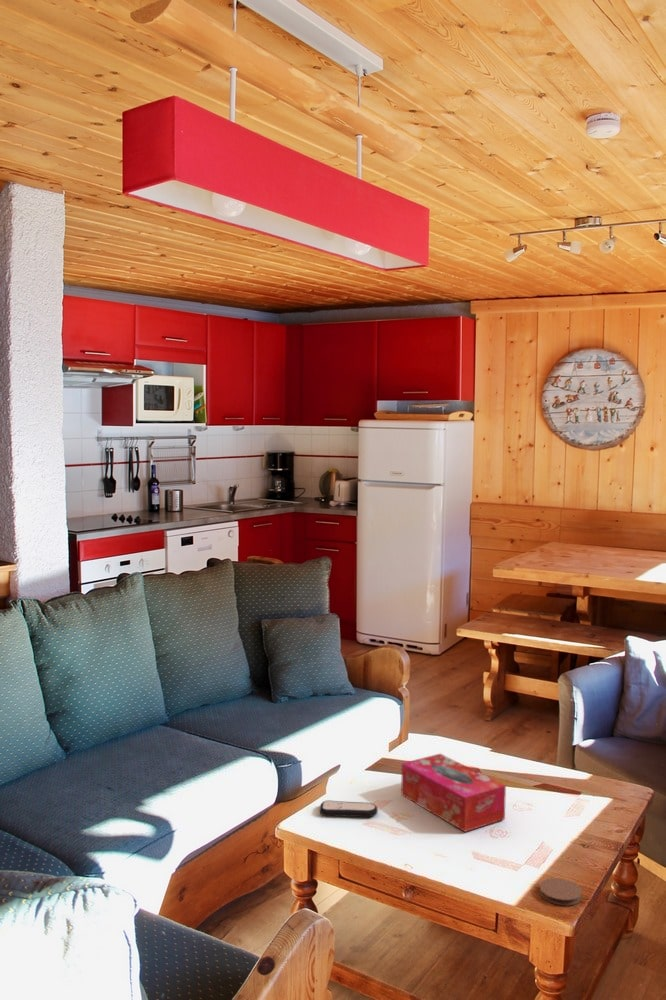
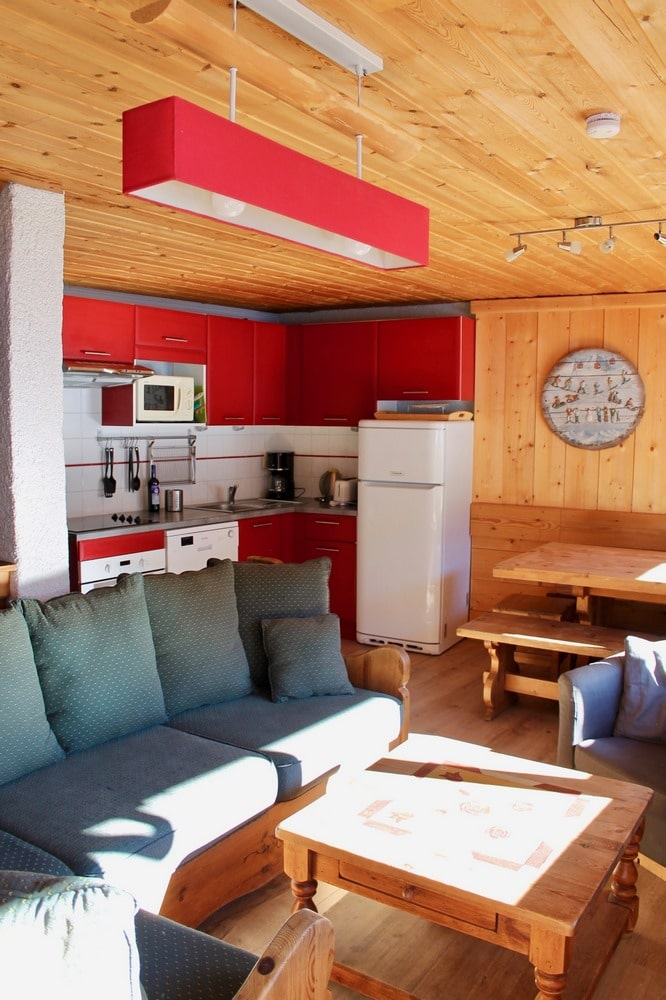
- remote control (348, 808)
- tissue box (451, 790)
- coaster (560, 891)
